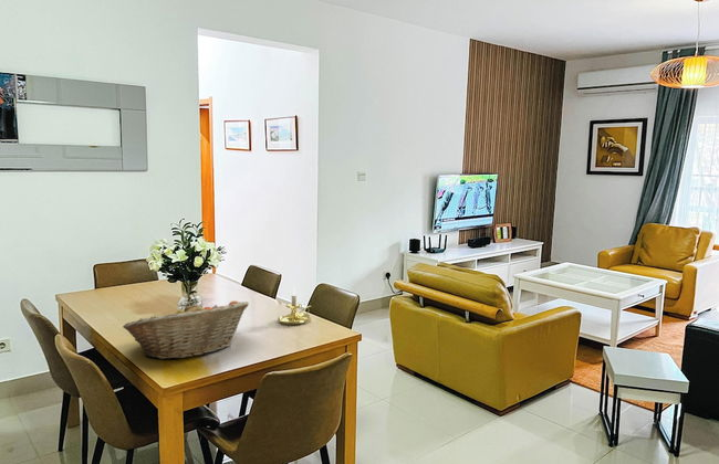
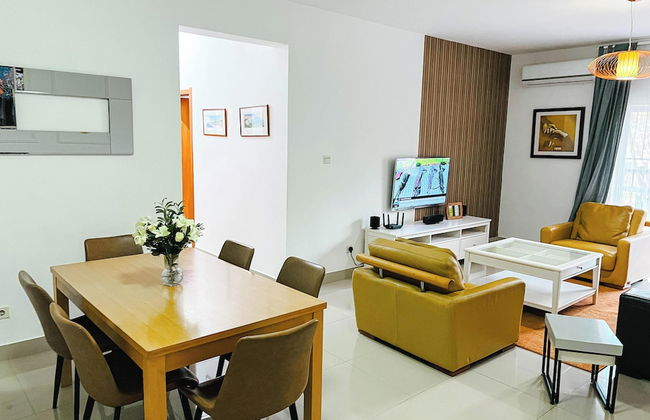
- fruit basket (189, 324)
- candle holder (295, 303)
